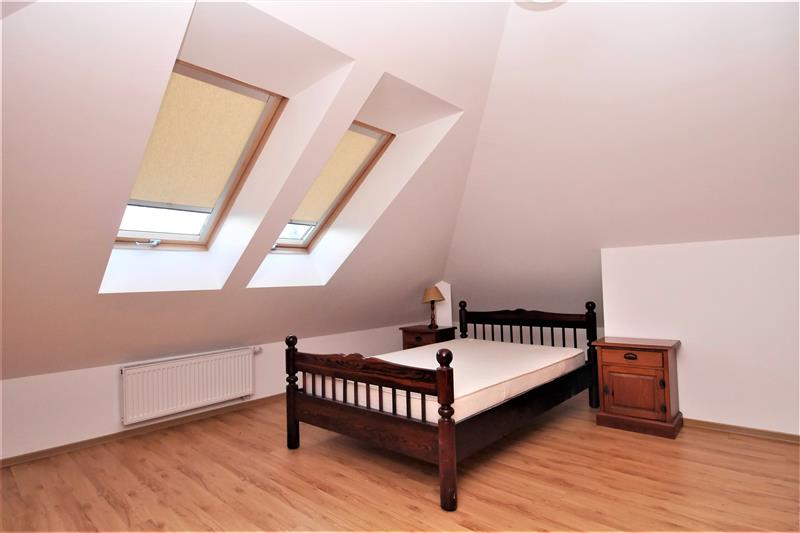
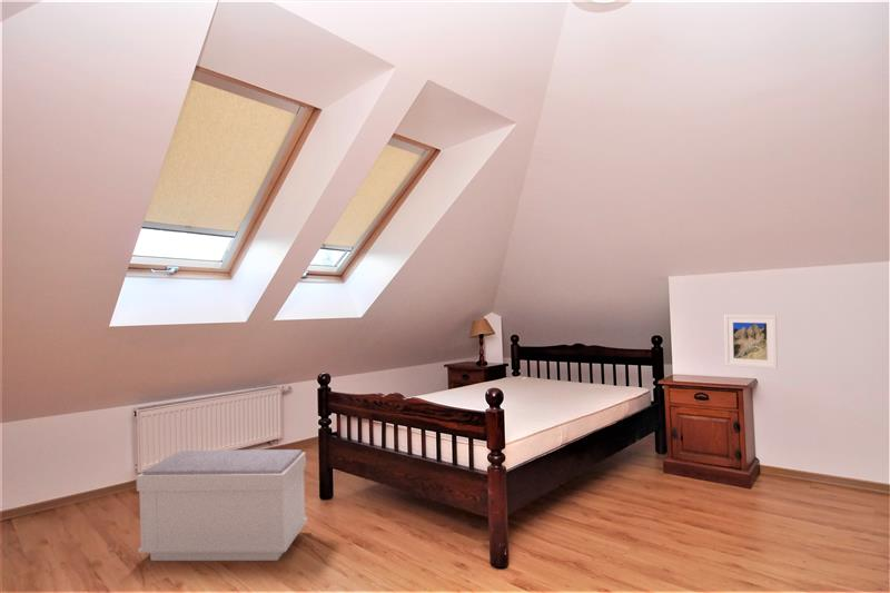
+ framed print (750, 340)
+ bench (227, 501)
